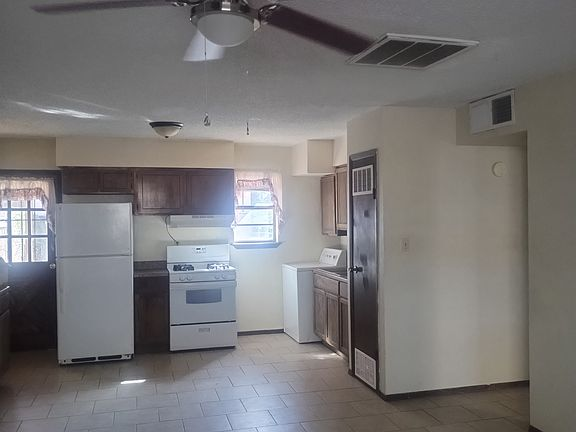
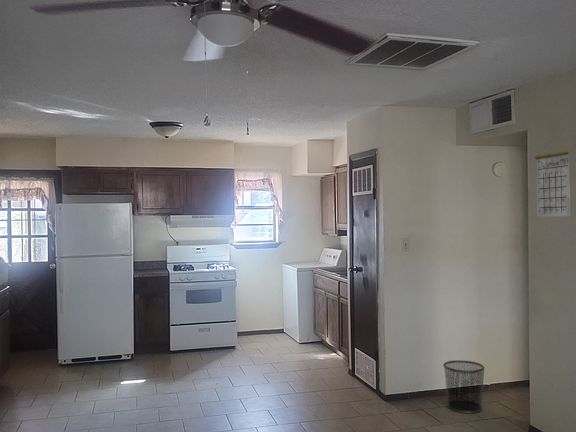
+ waste bin (463, 386)
+ calendar (552, 177)
